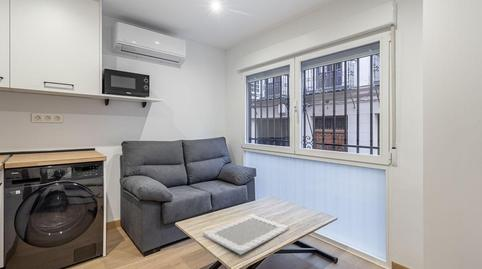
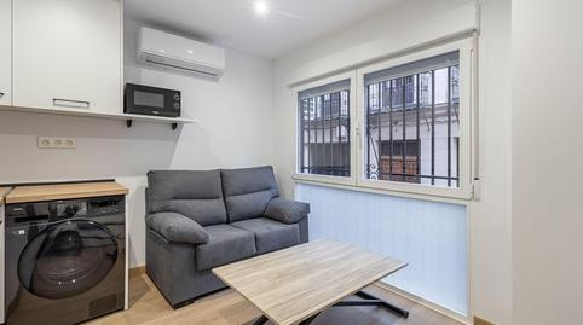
- decorative tray (247, 230)
